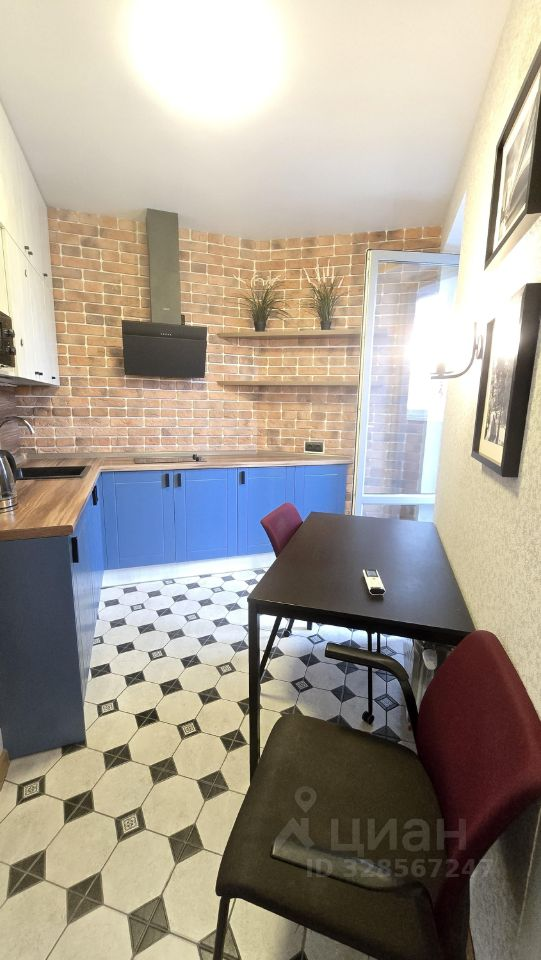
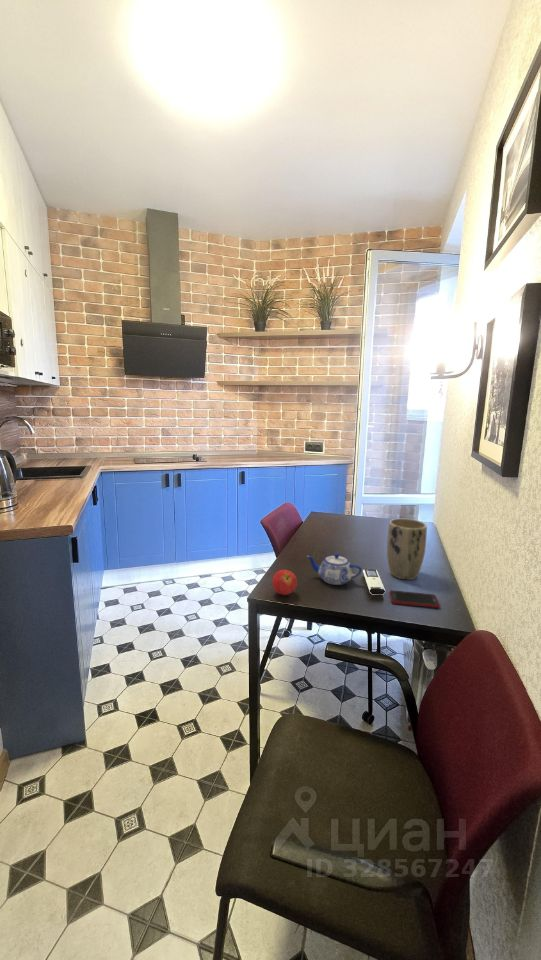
+ plant pot (405, 549)
+ fruit (284, 582)
+ cell phone (413, 599)
+ teapot (333, 566)
